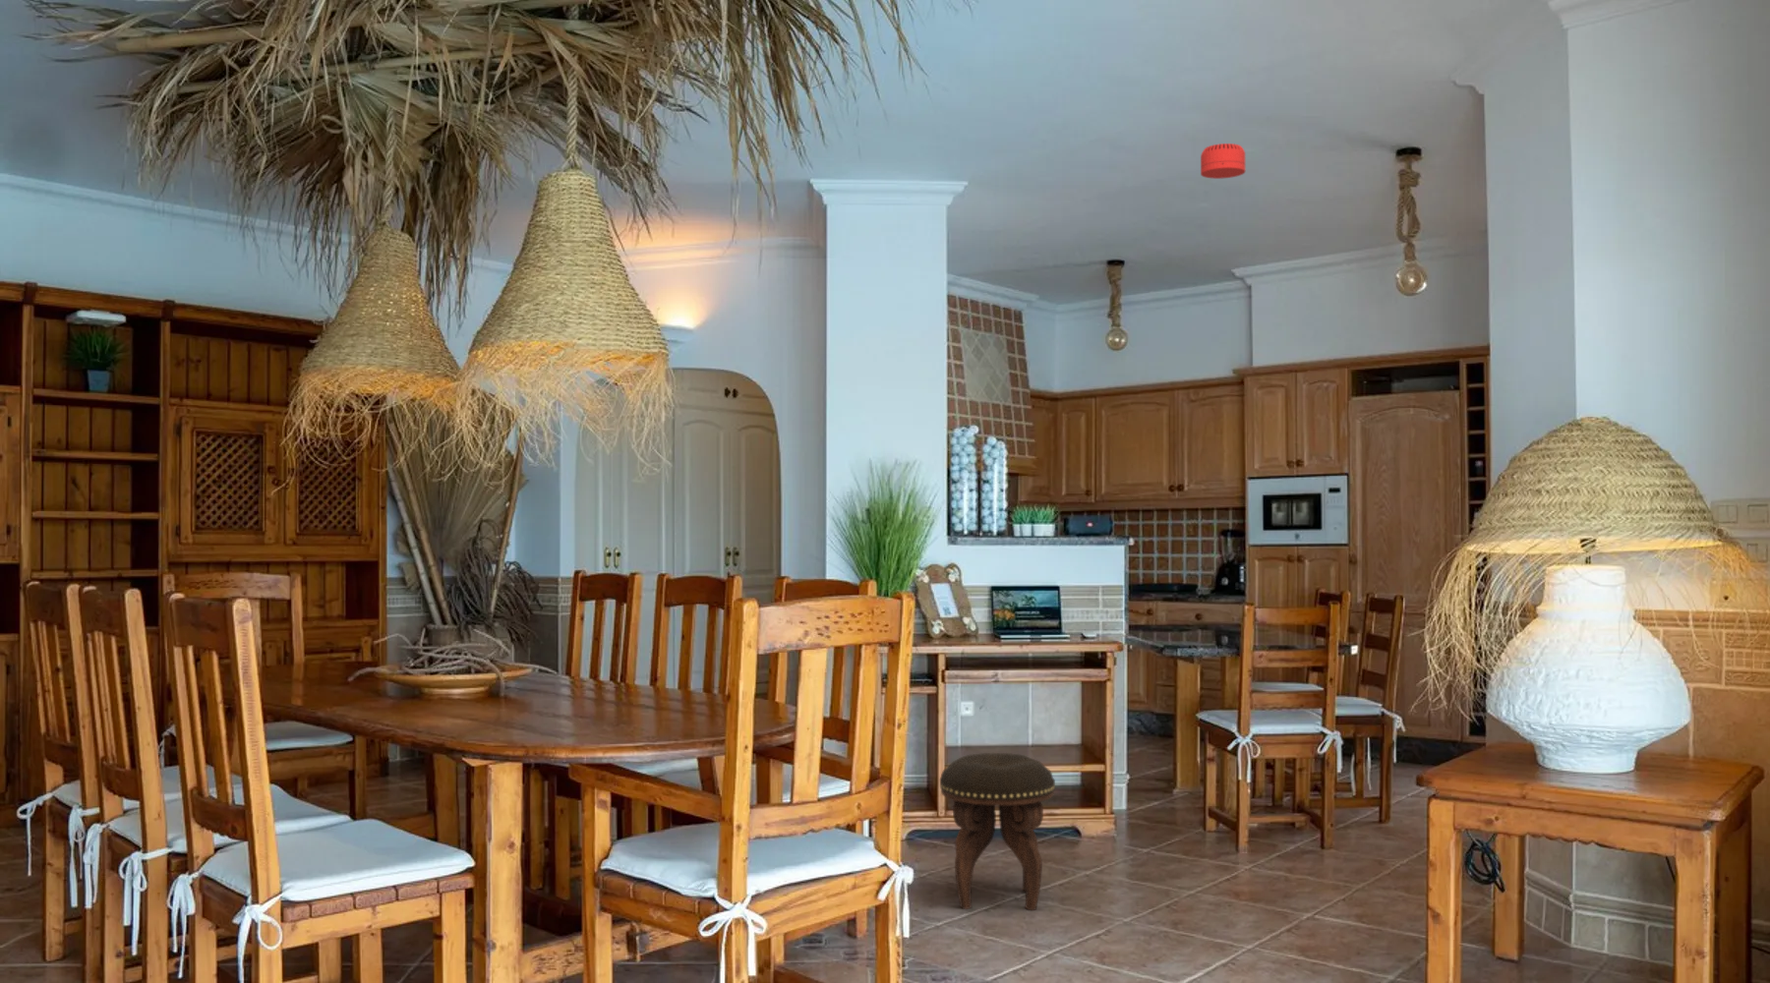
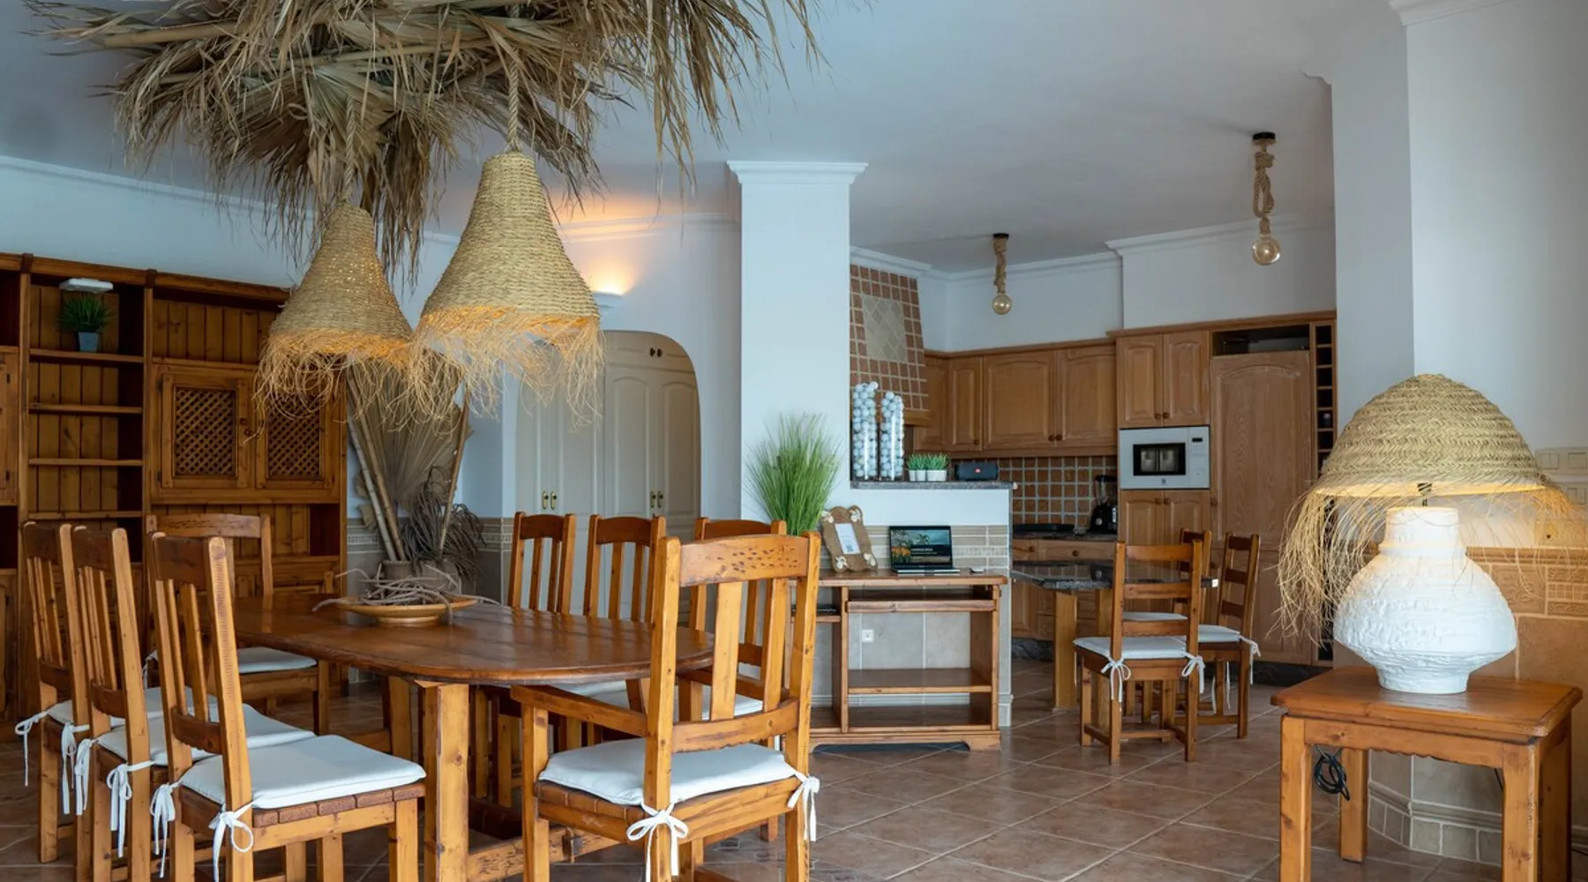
- footstool (994, 829)
- smoke detector (1223, 160)
